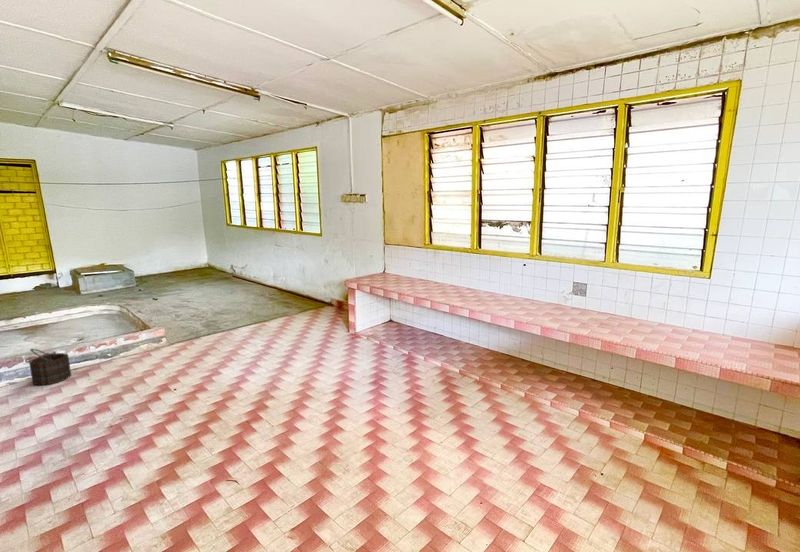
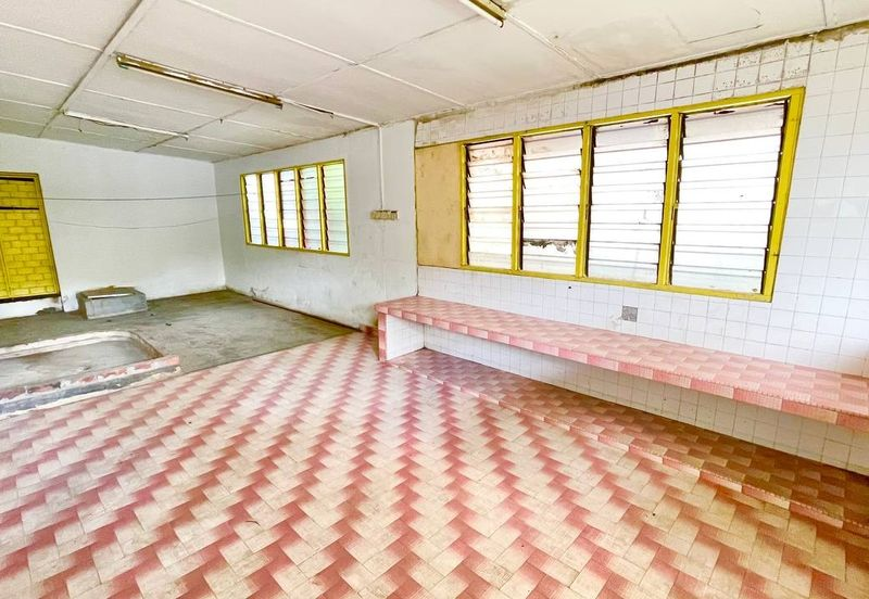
- bucket (49, 362)
